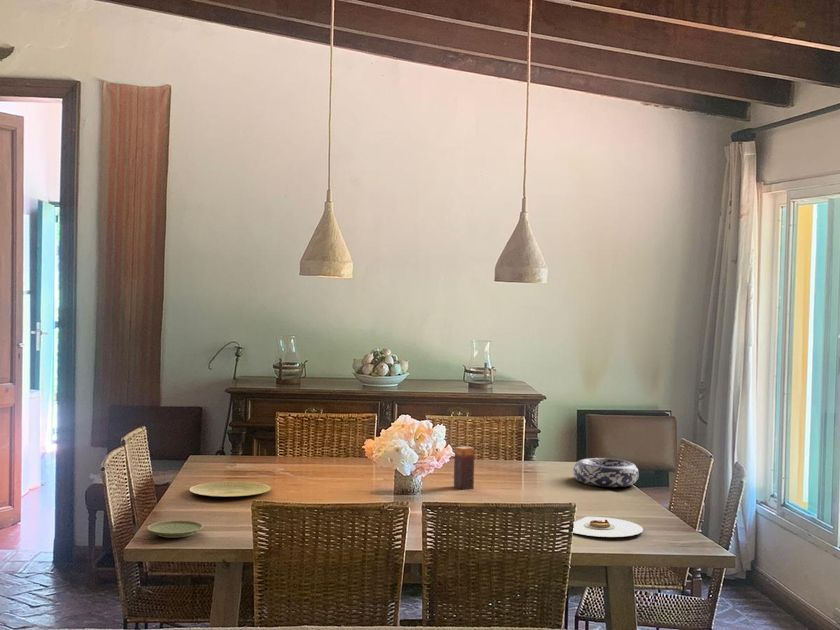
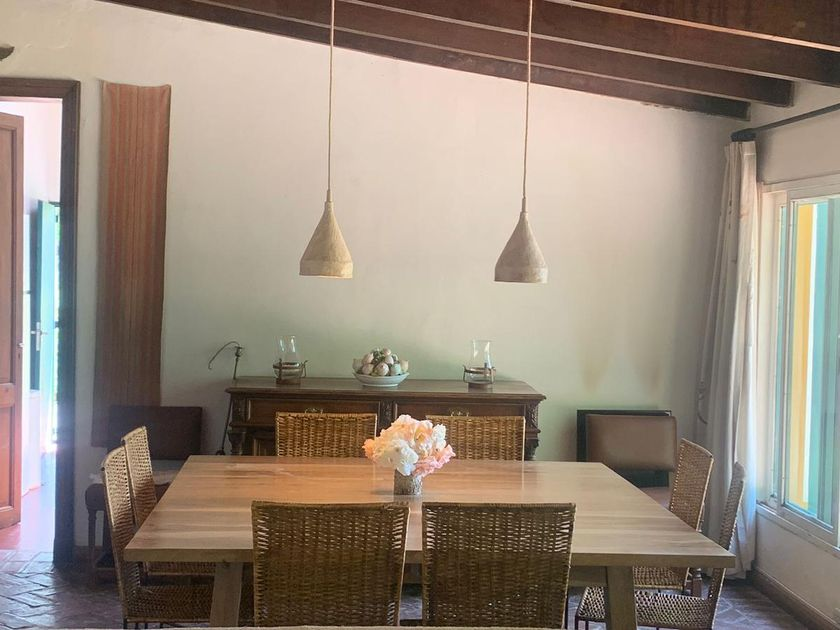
- plate (230, 489)
- plate (599, 522)
- decorative bowl (605, 472)
- candle (464, 467)
- plate (175, 529)
